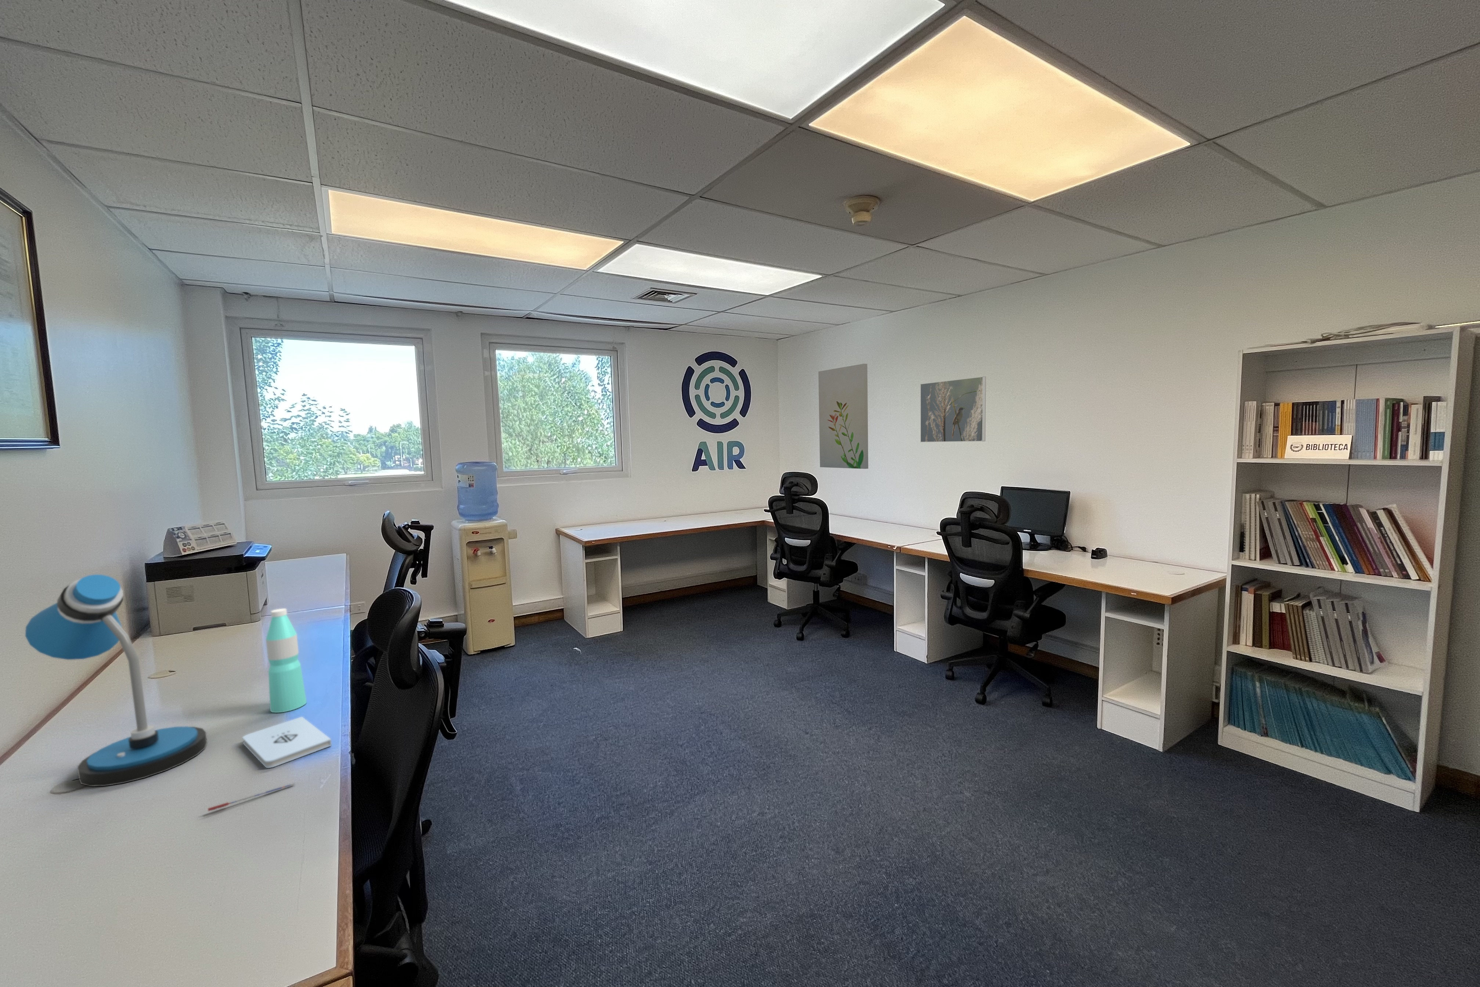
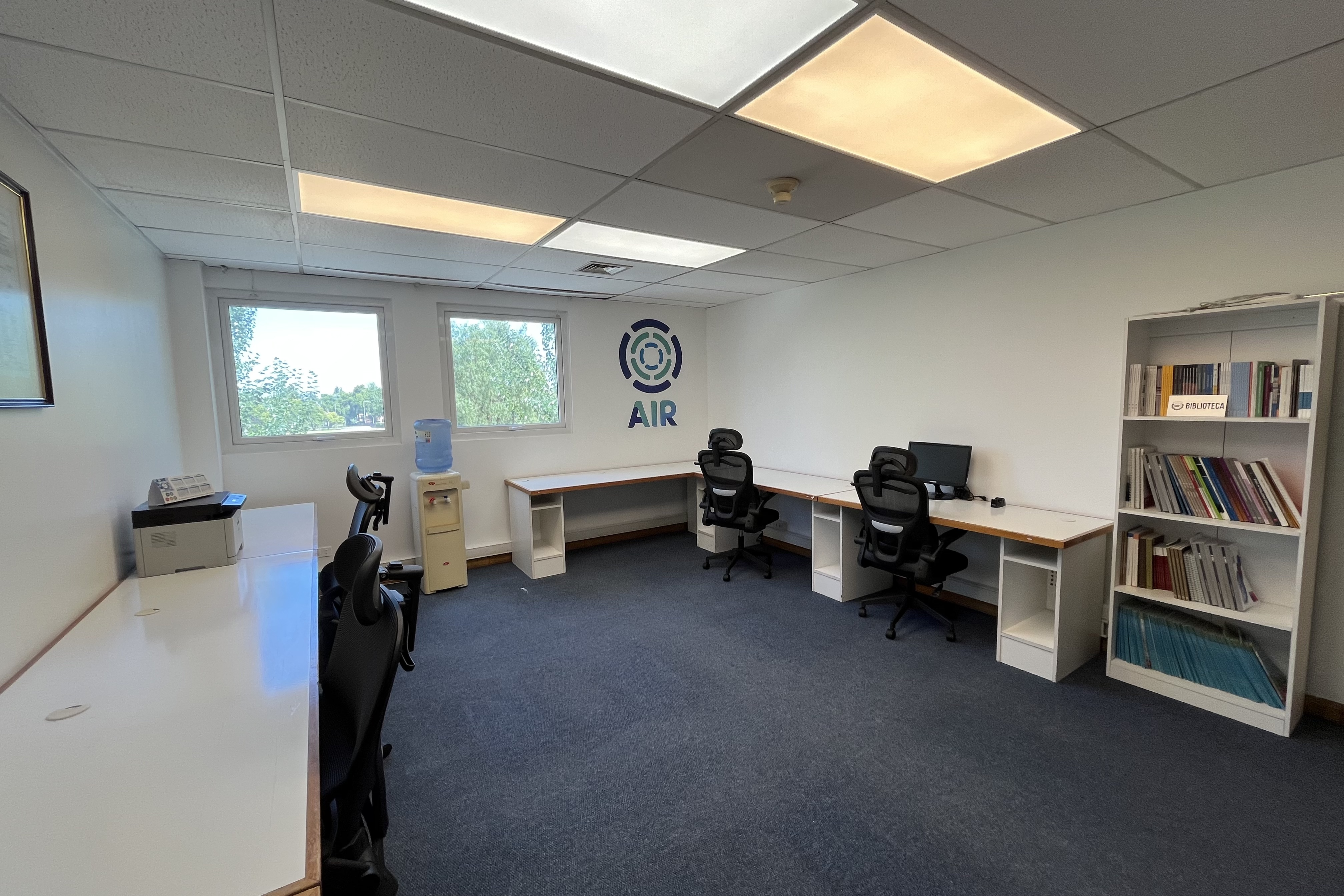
- pen (252, 795)
- desk lamp (129, 668)
- water bottle (283, 659)
- wall art (842, 417)
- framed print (951, 411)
- notepad (285, 741)
